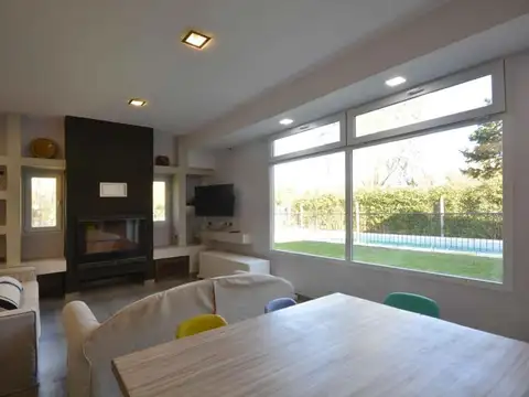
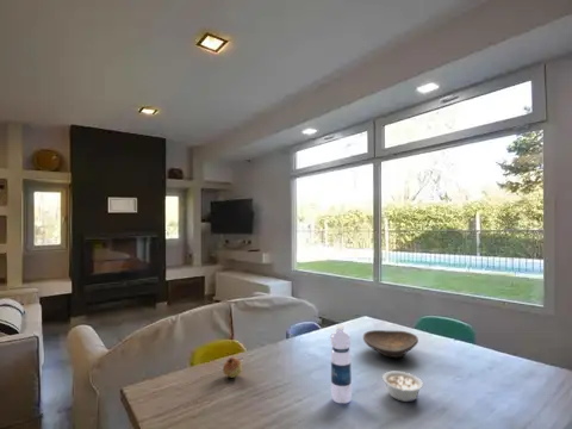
+ fruit (232, 366)
+ decorative bowl (390, 343)
+ water bottle (341, 361)
+ legume (403, 386)
